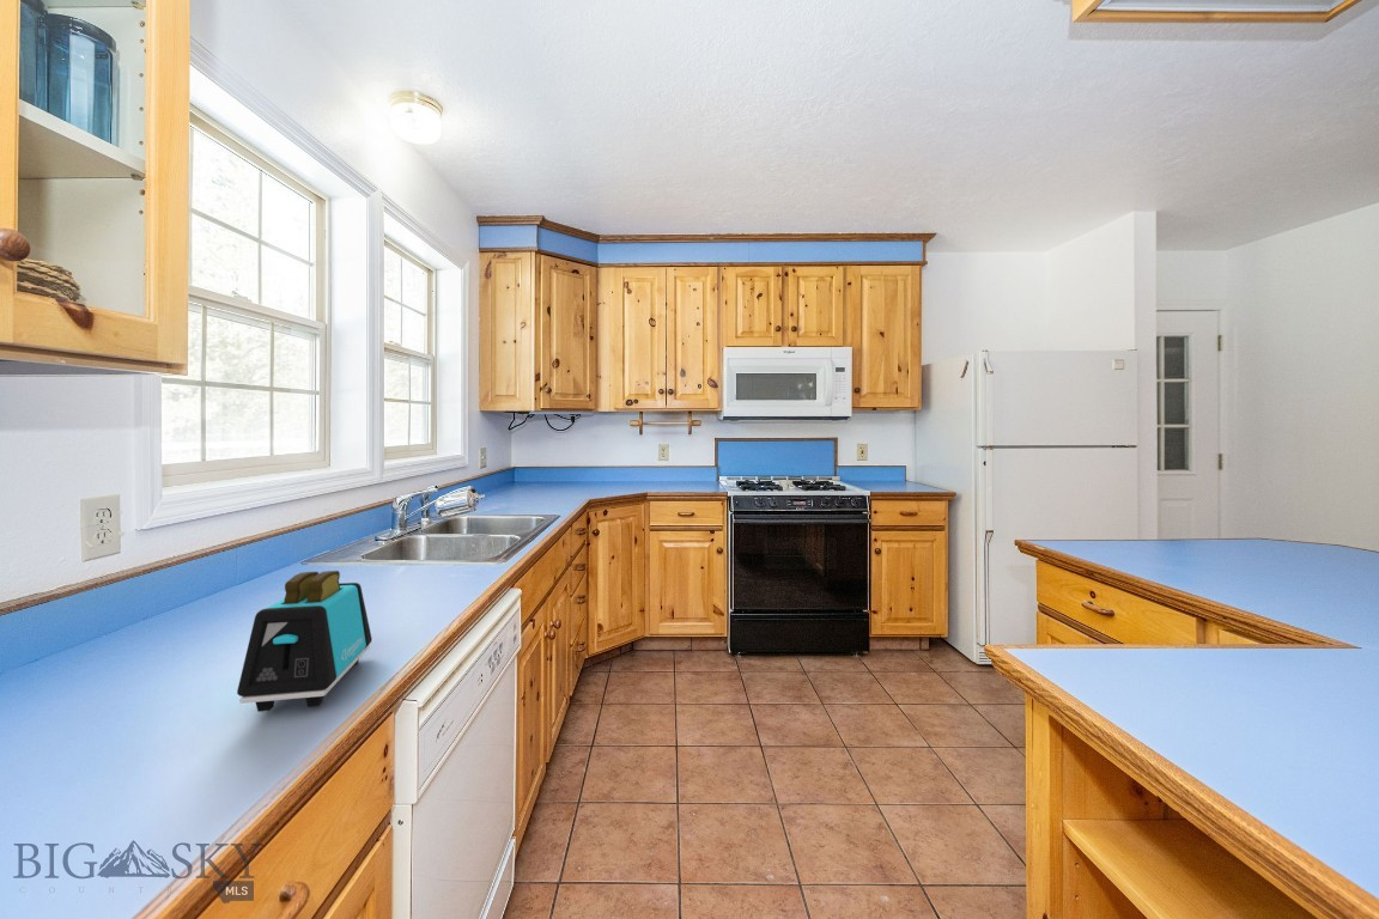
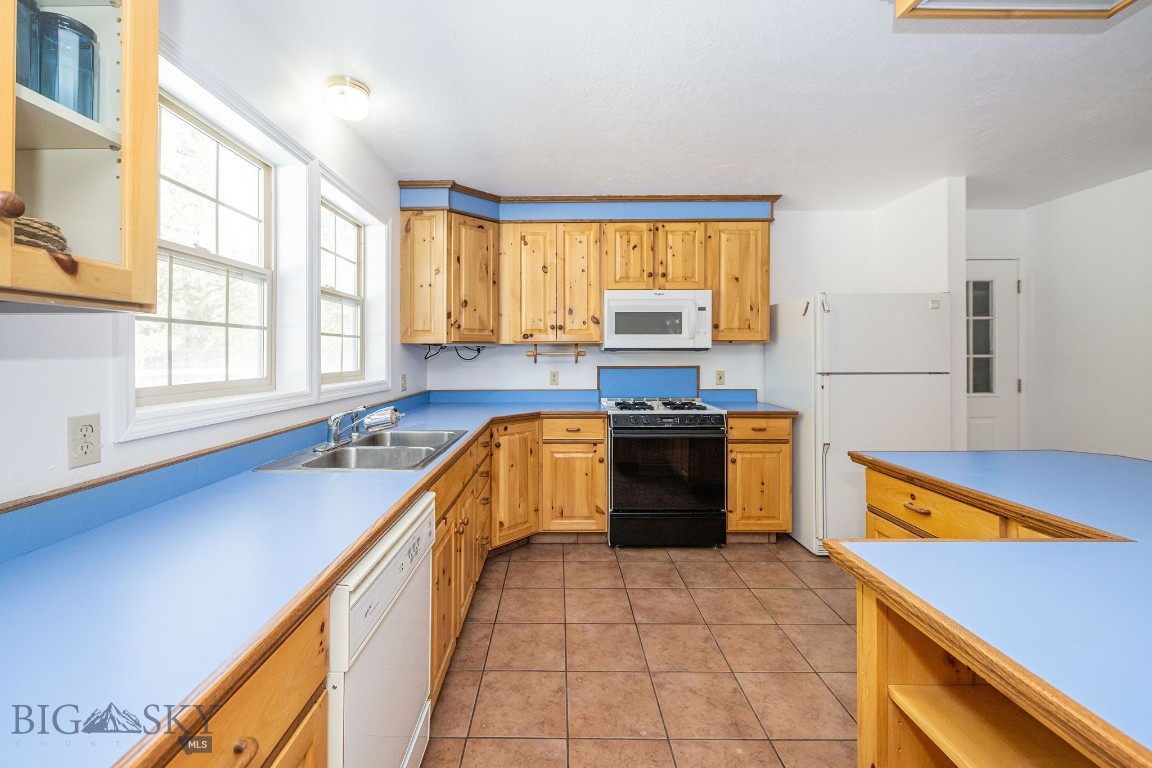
- toaster (312, 628)
